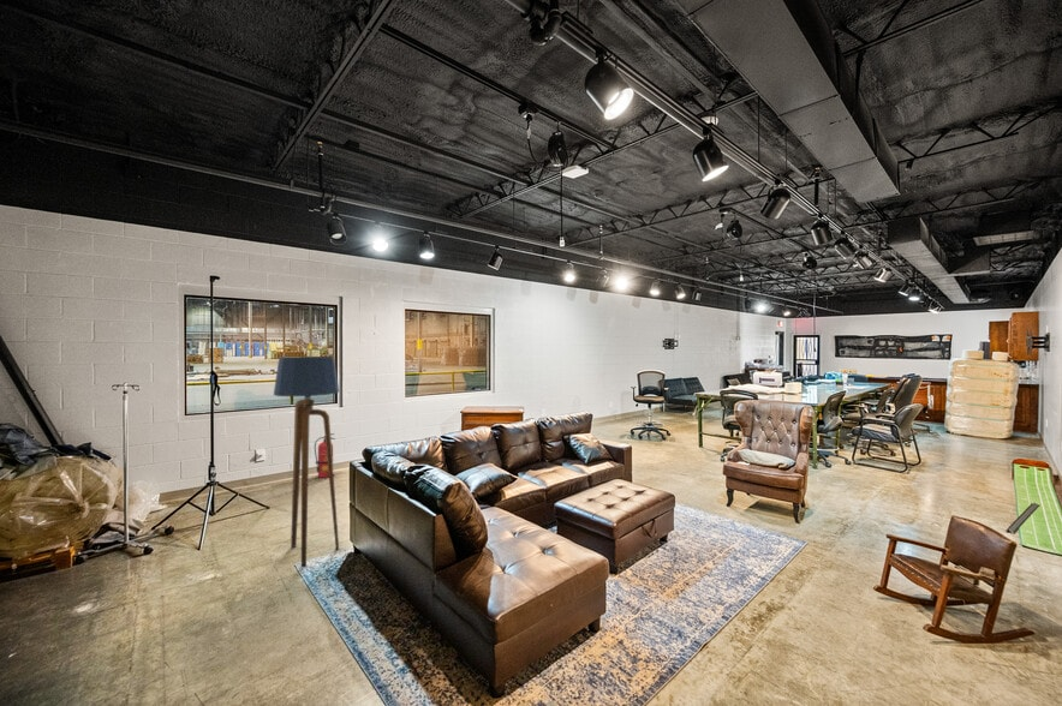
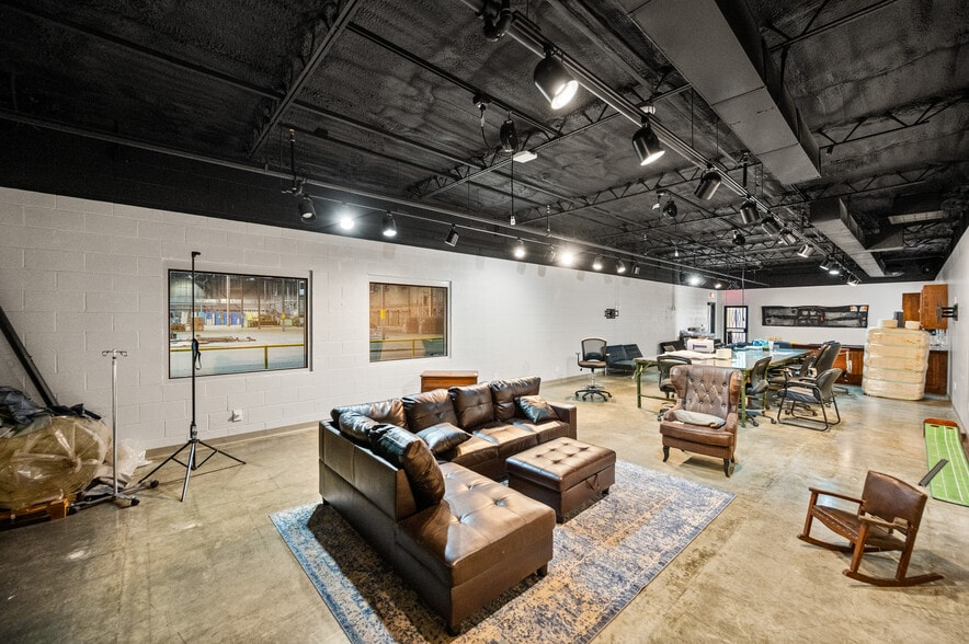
- floor lamp (308, 454)
- fire extinguisher (324, 455)
